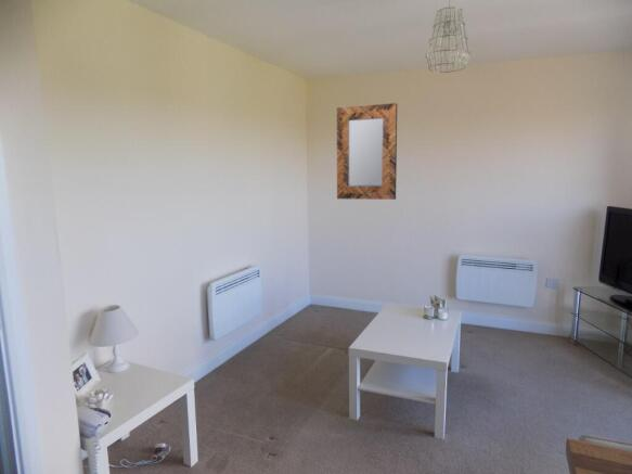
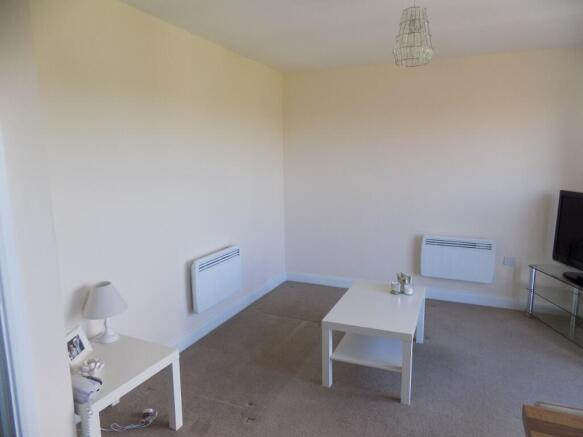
- home mirror (365, 153)
